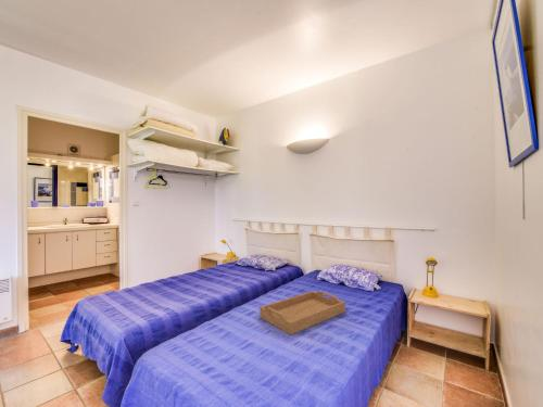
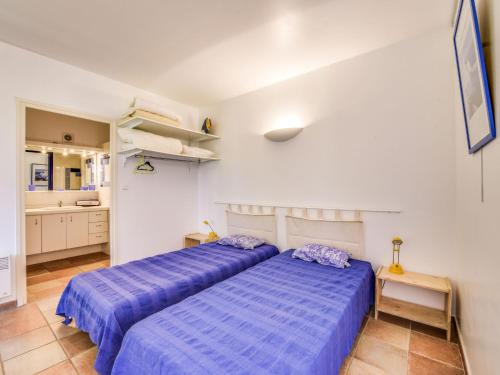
- serving tray (303, 307)
